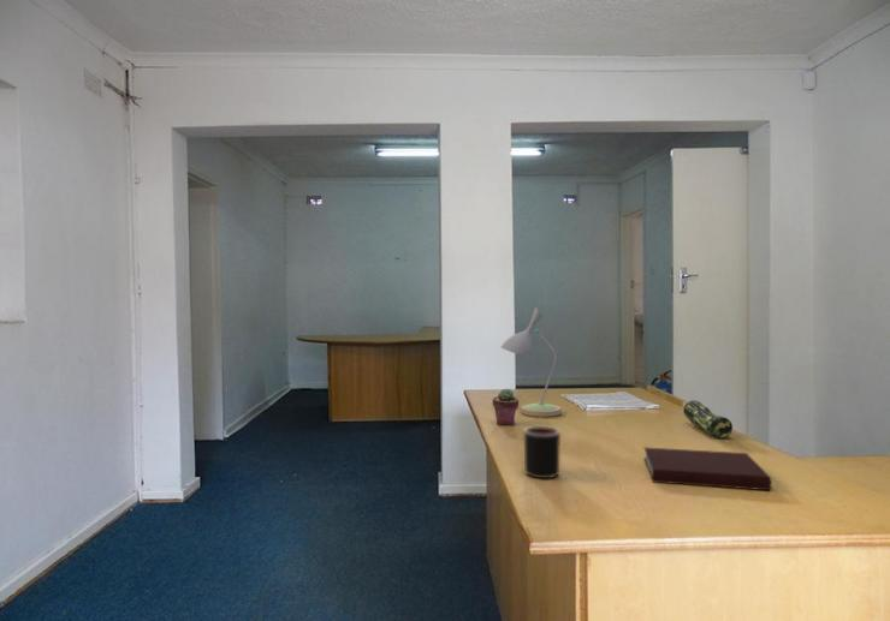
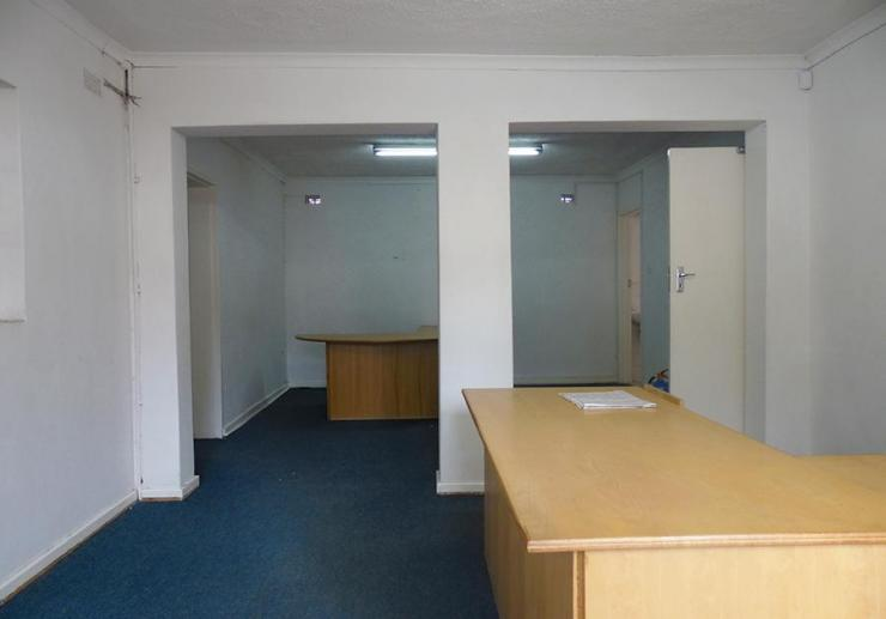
- pencil case (707, 418)
- potted succulent (505, 405)
- desk lamp (529, 356)
- mug (541, 449)
- notebook (701, 466)
